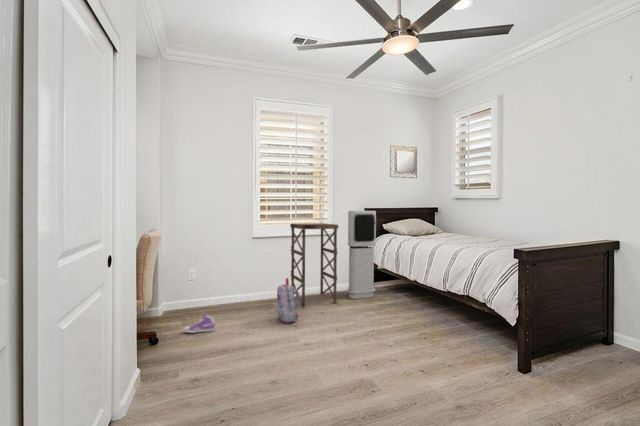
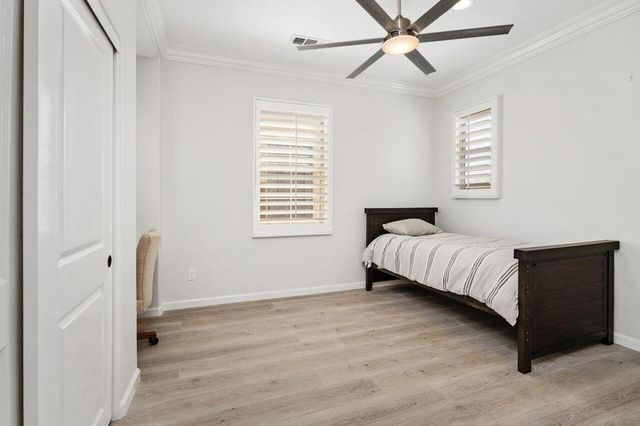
- home mirror (404, 161)
- air purifier (357, 252)
- sneaker (199, 322)
- pedestal table (321, 262)
- backpack (288, 298)
